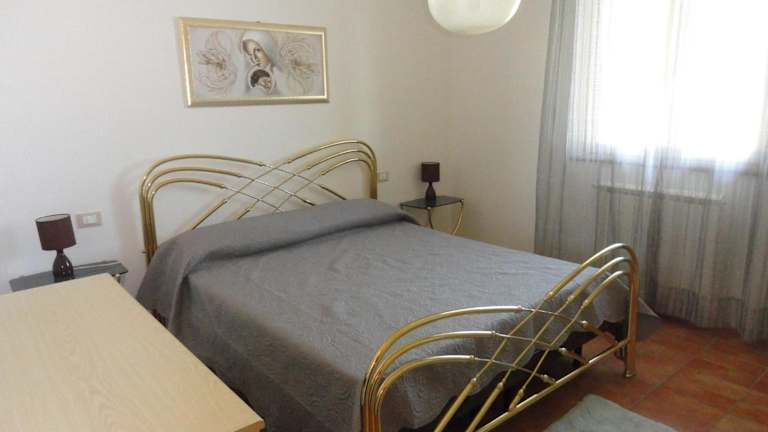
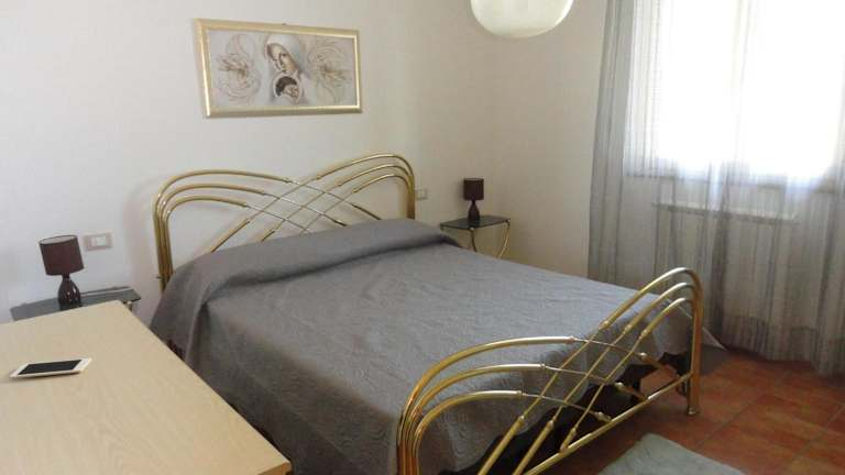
+ cell phone (52, 367)
